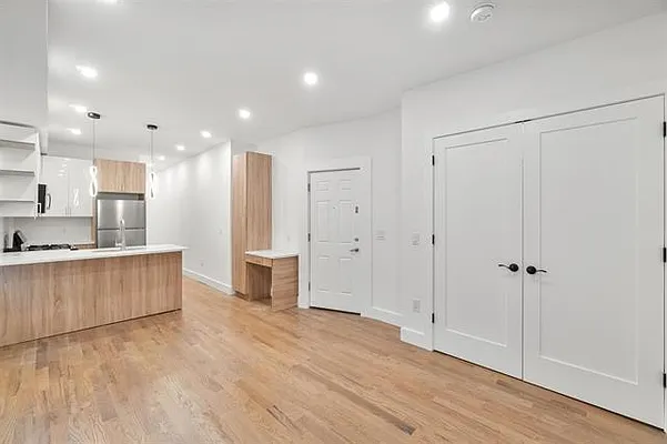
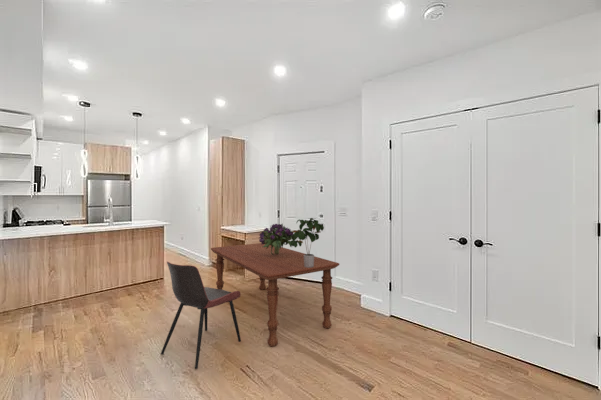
+ dining table (268, 282)
+ potted plant (305, 242)
+ dining chair (202, 302)
+ bouquet (276, 239)
